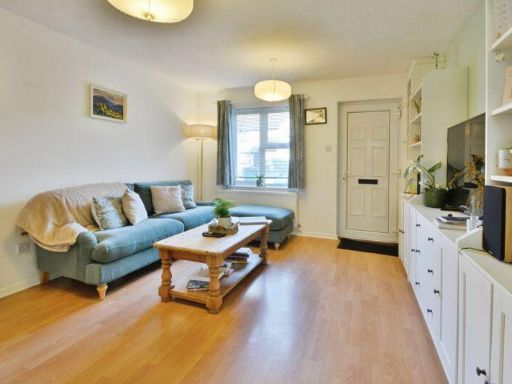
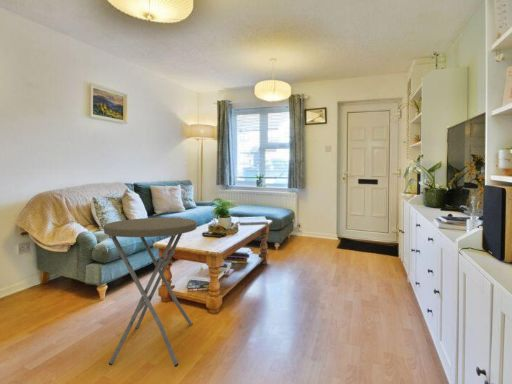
+ side table (152, 282)
